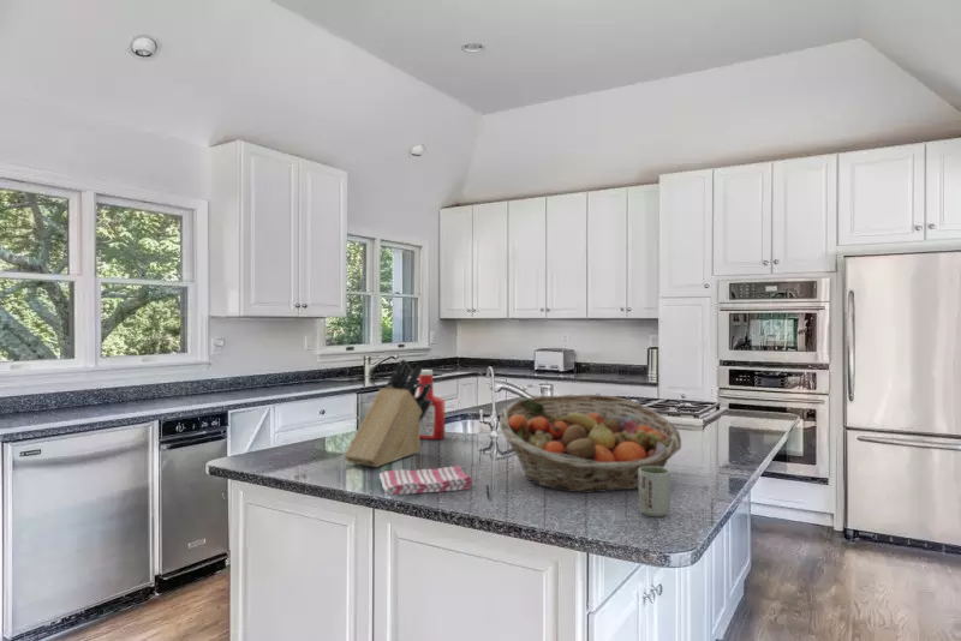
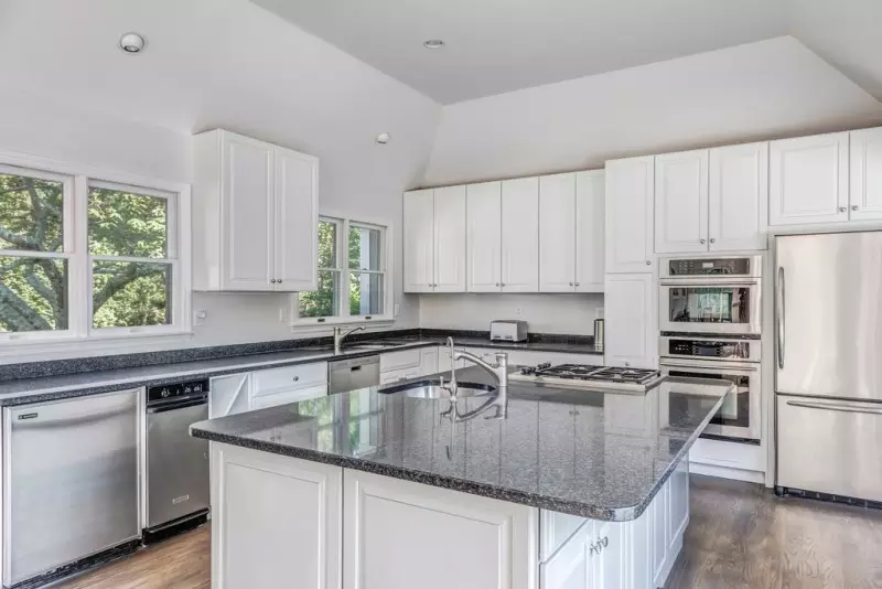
- knife block (392, 408)
- soap bottle (425, 399)
- cup (653, 491)
- dish towel (424, 477)
- fruit basket (587, 439)
